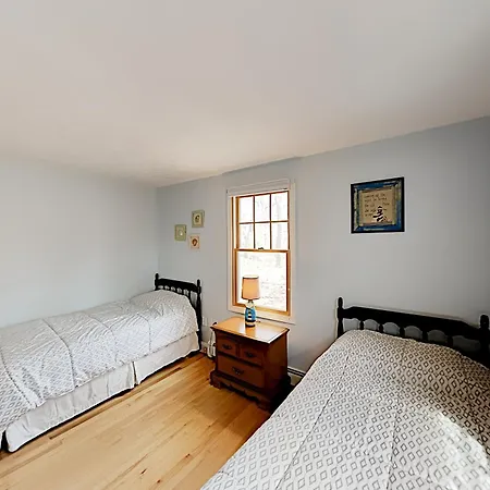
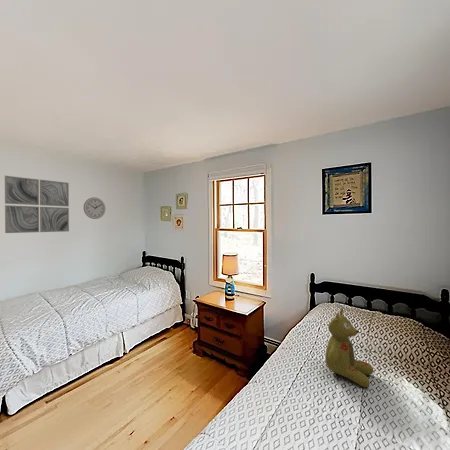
+ wall clock (95, 208)
+ wall art (38, 204)
+ stuffed bear (348, 343)
